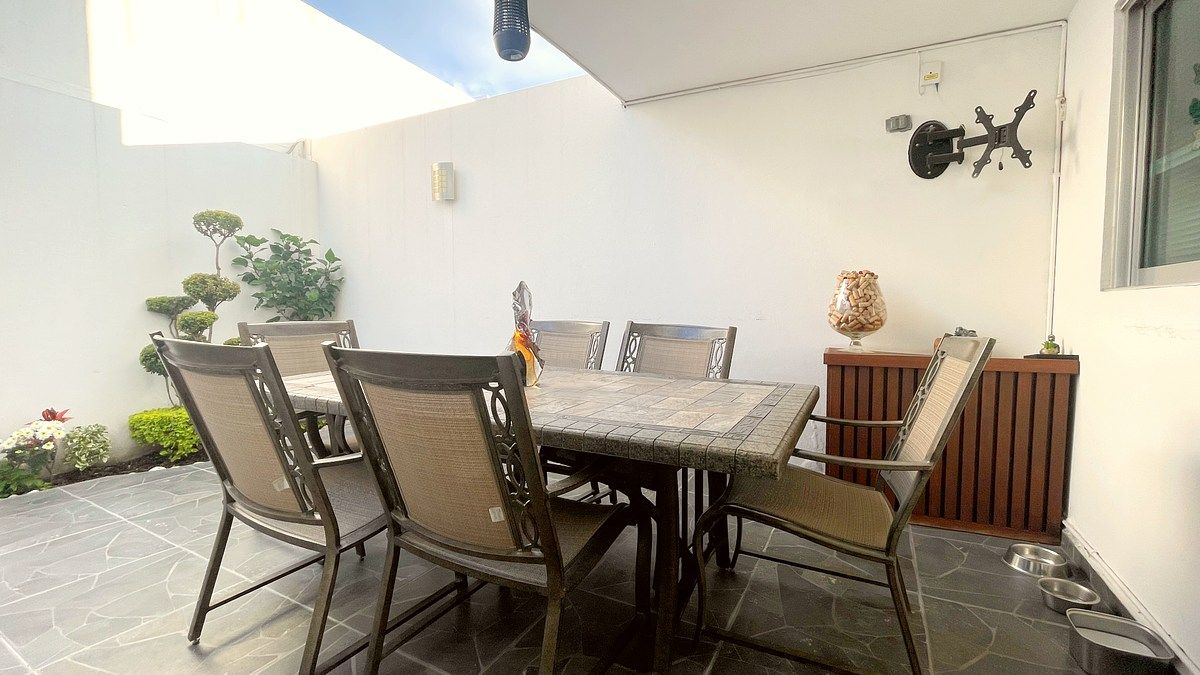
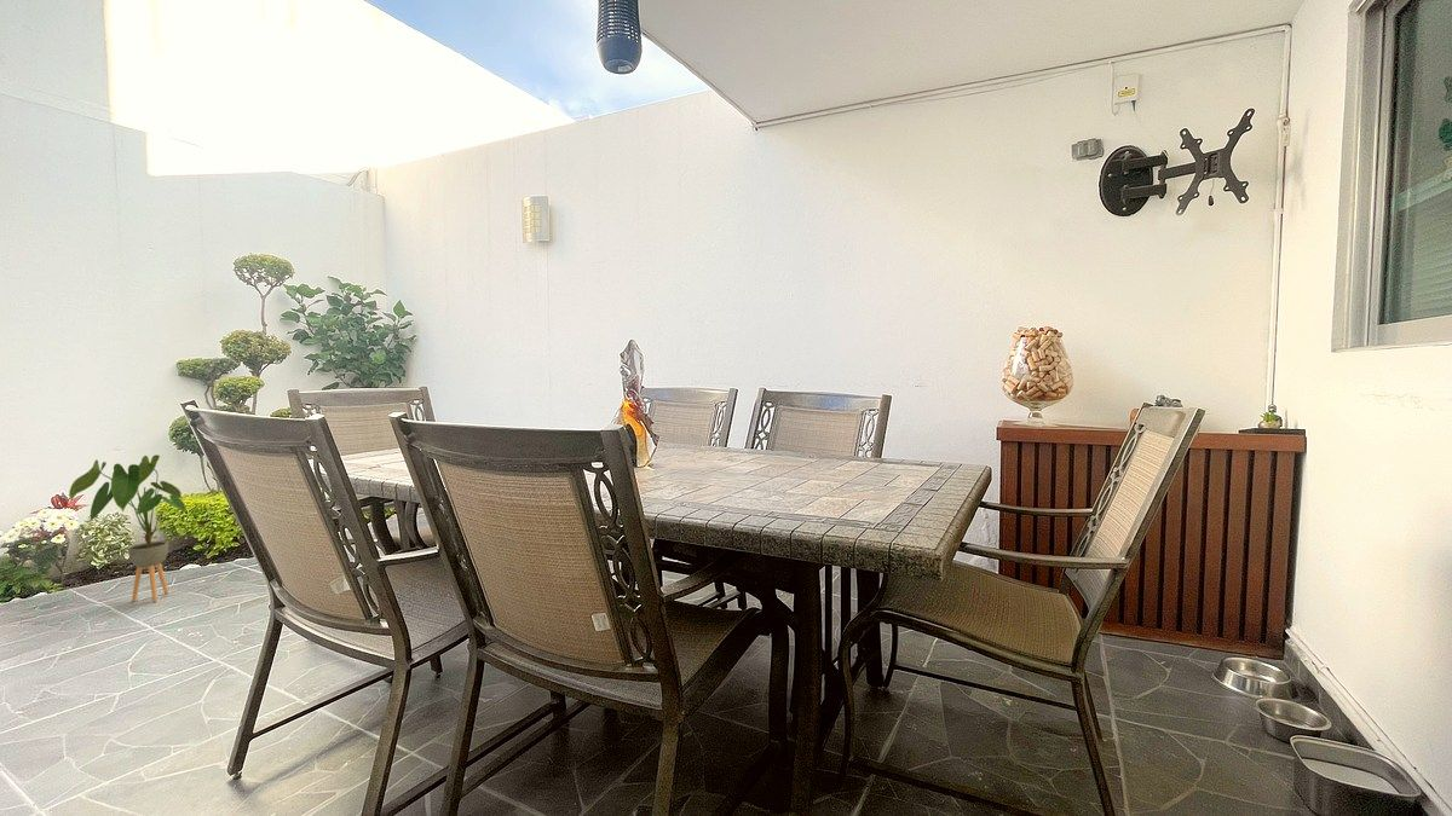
+ house plant (142, 527)
